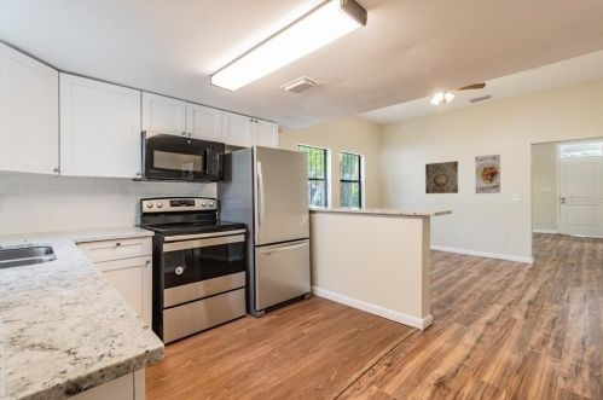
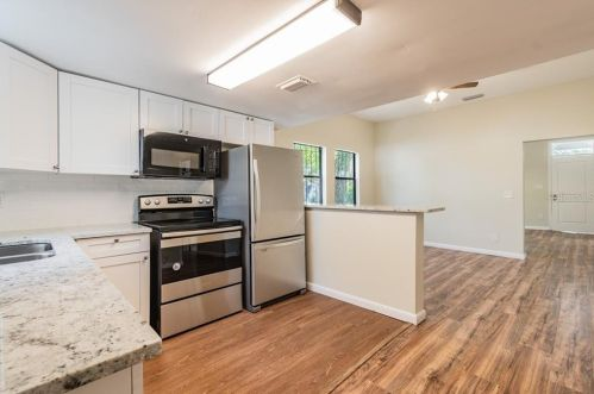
- wall art (441, 178)
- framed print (487, 174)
